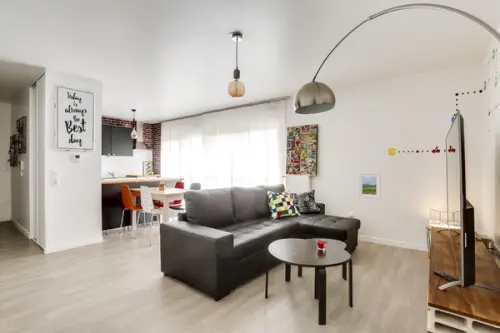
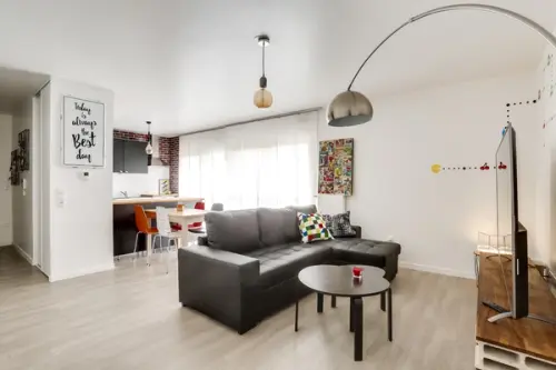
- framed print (369, 185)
